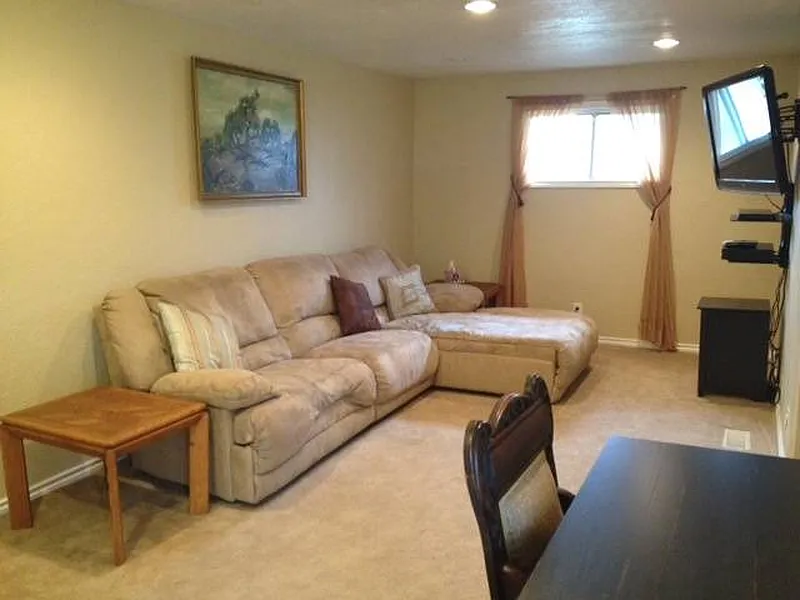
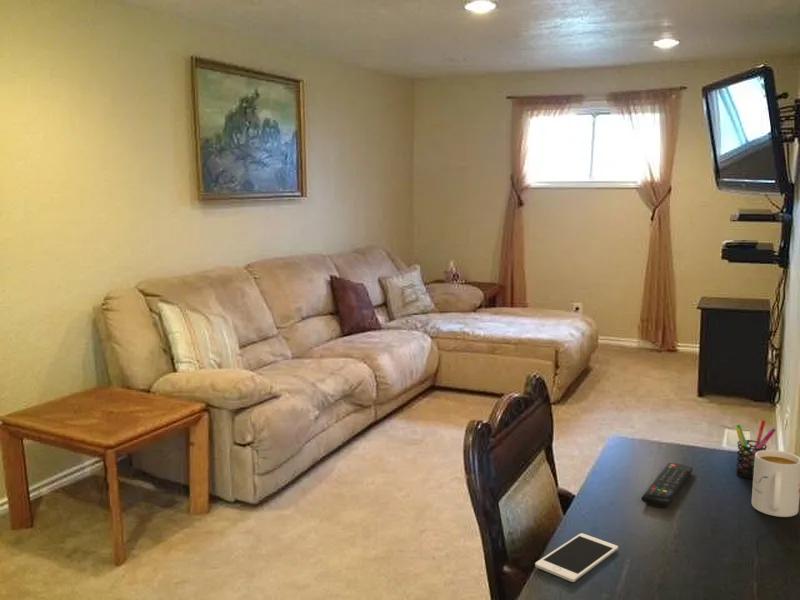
+ pen holder (750, 447)
+ remote control (668, 483)
+ cell phone (577, 556)
+ mug (776, 485)
